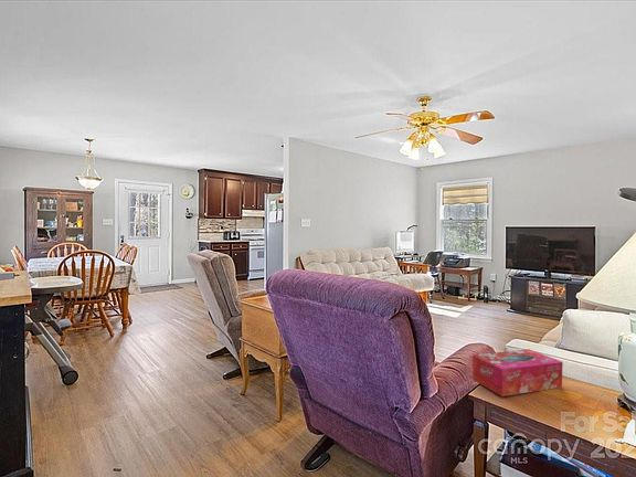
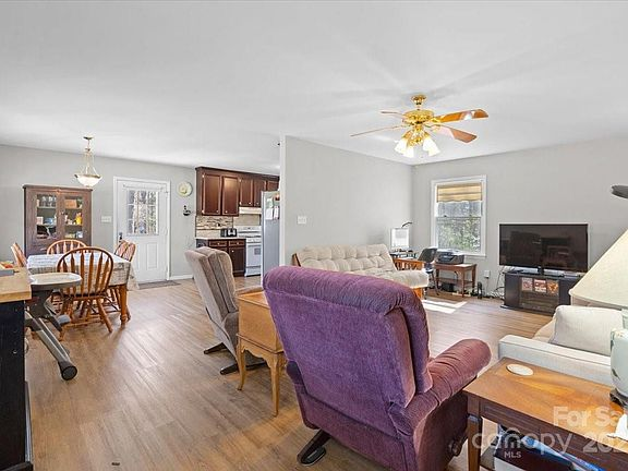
- tissue box (516, 370)
